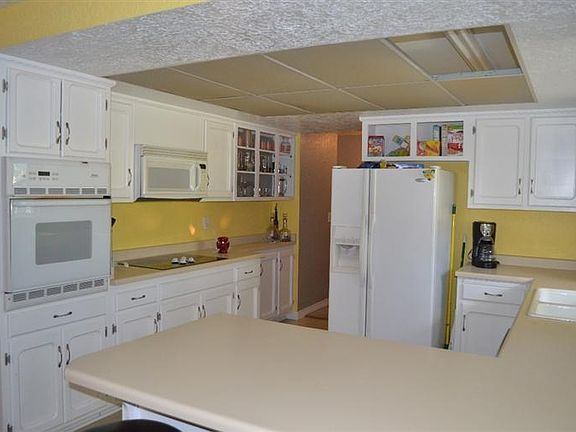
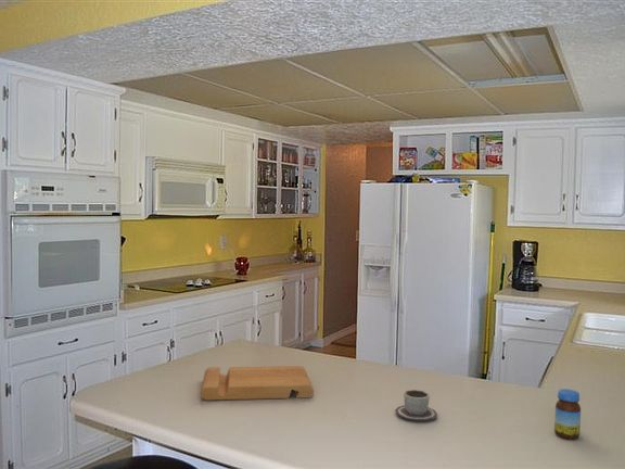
+ cup (416, 404)
+ jar (567, 413)
+ cutting board (256, 381)
